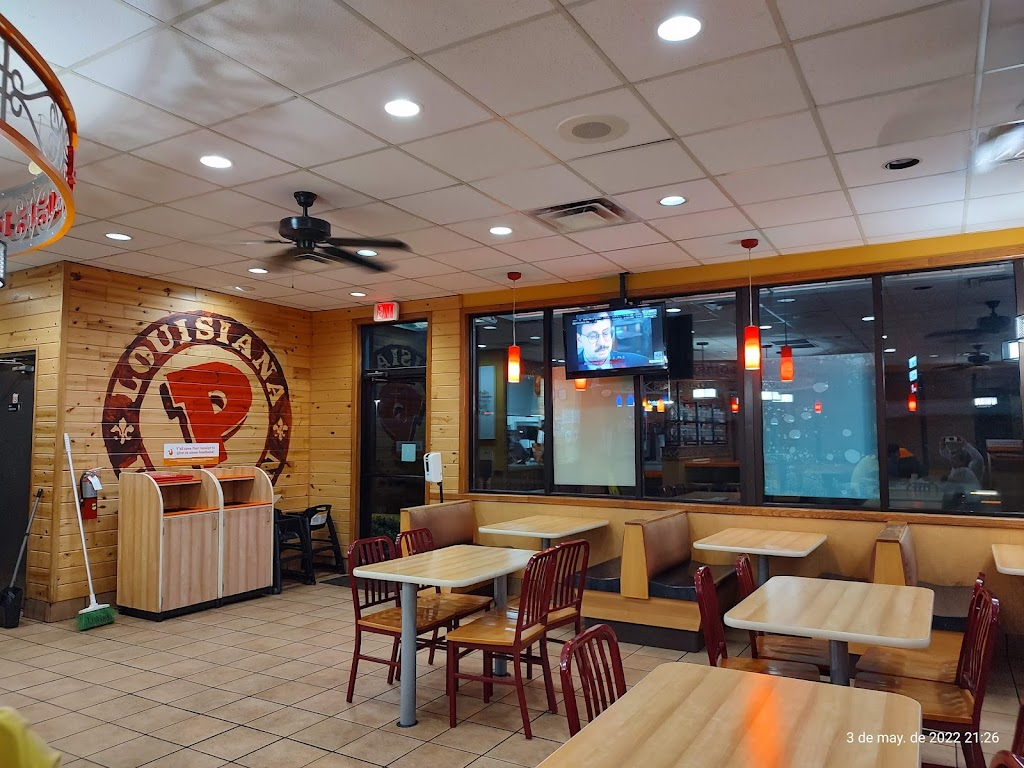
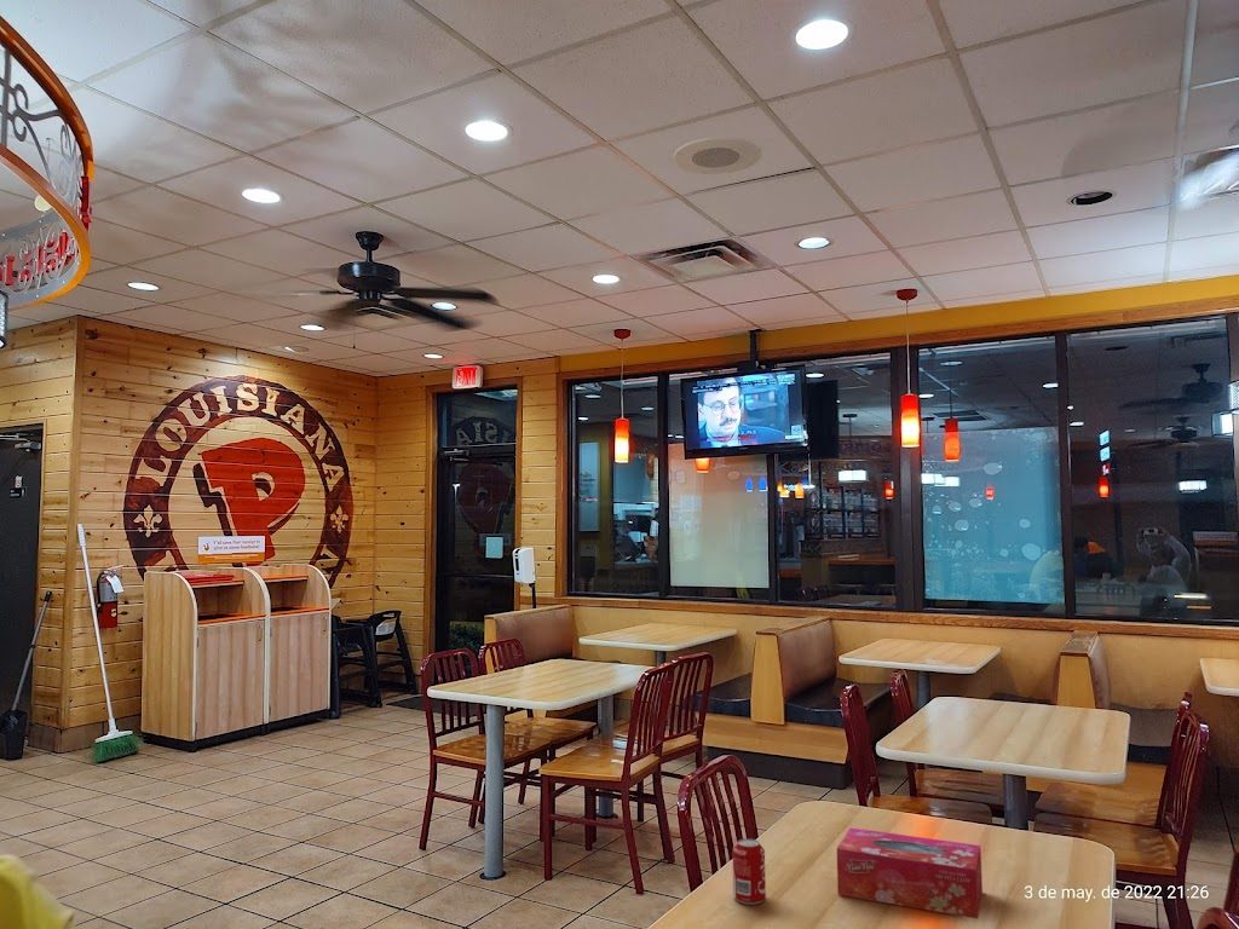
+ beverage can (749, 870)
+ tissue box (909, 870)
